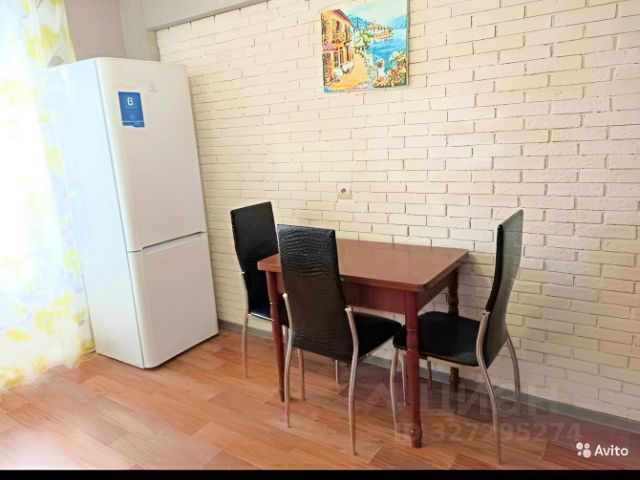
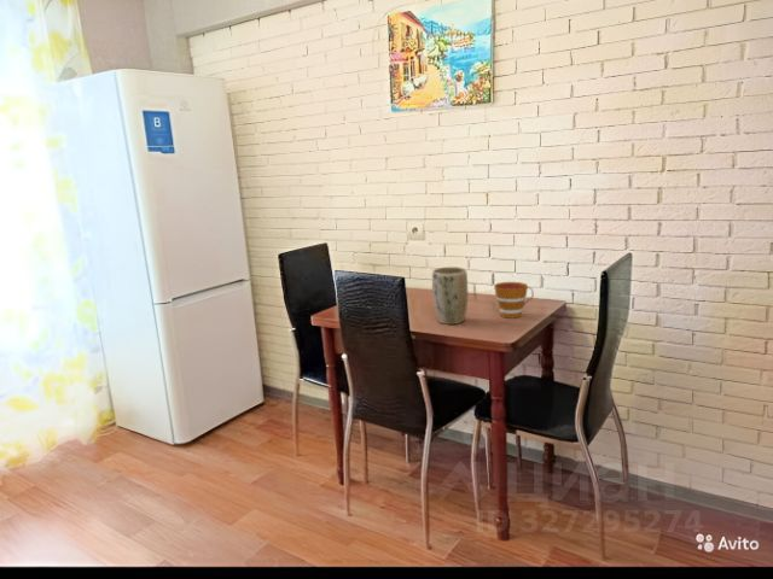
+ plant pot (449, 296)
+ cup (513, 299)
